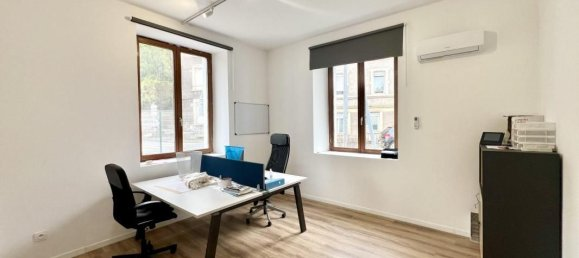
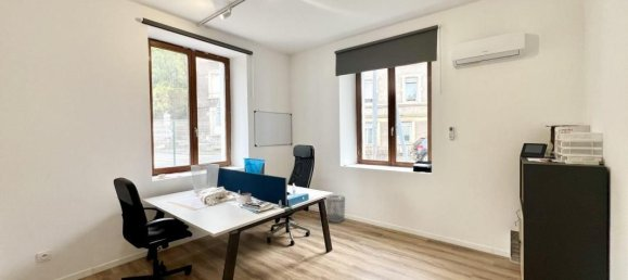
+ waste bin (335, 208)
